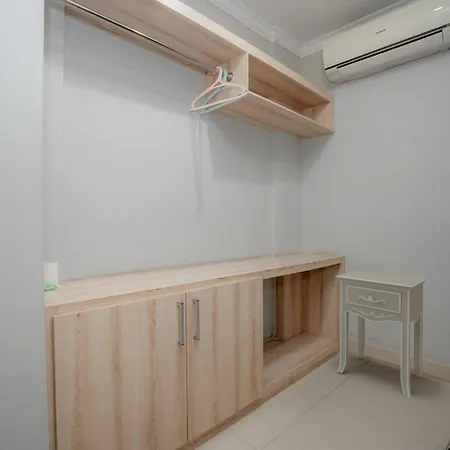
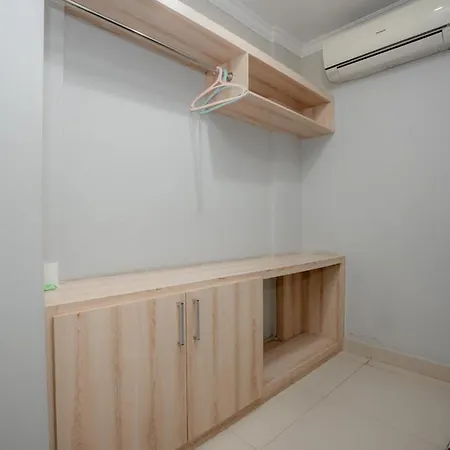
- nightstand (380, 321)
